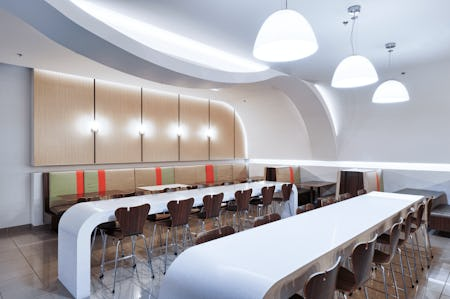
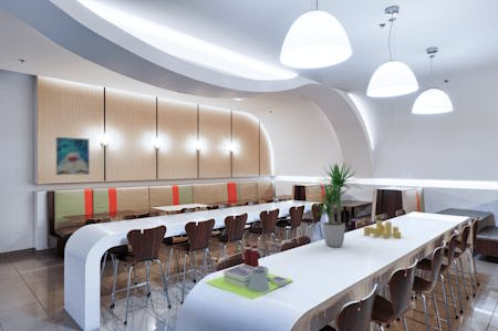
+ candle (383, 228)
+ potted plant (335, 203)
+ wall art (73, 156)
+ architectural model (249, 266)
